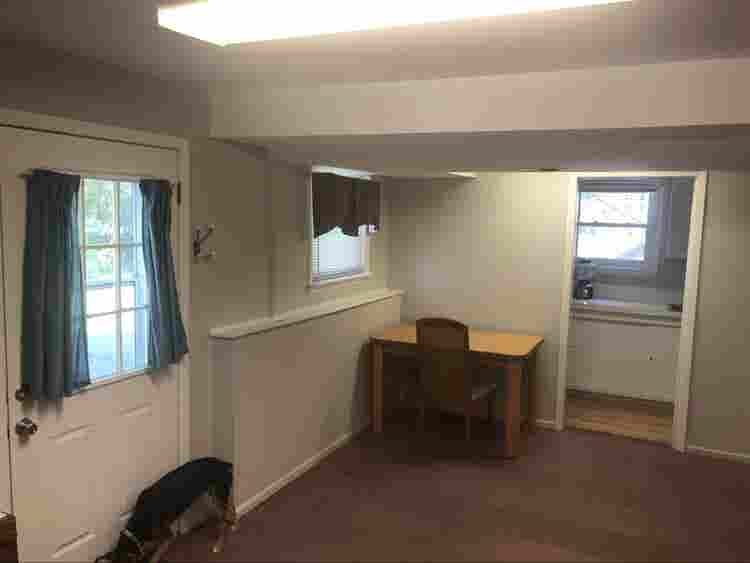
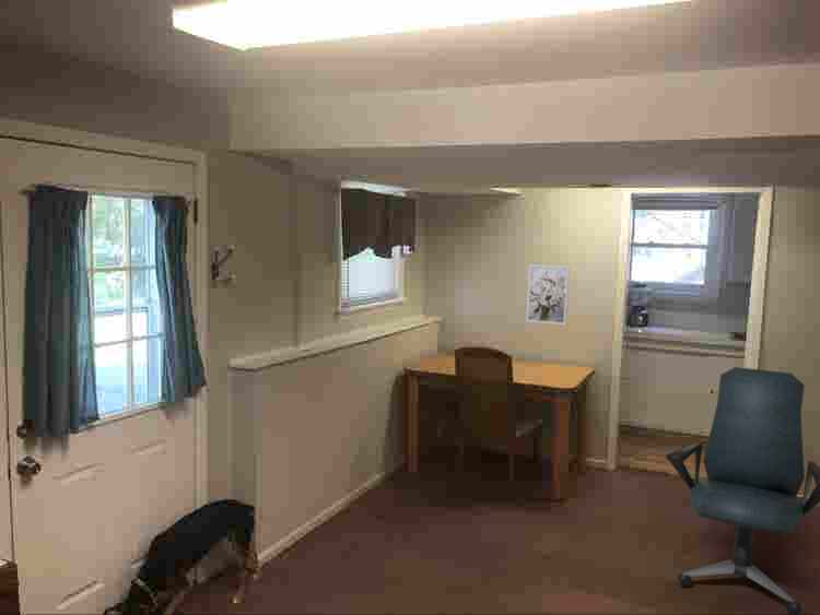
+ wall art (547, 294)
+ office chair (749, 482)
